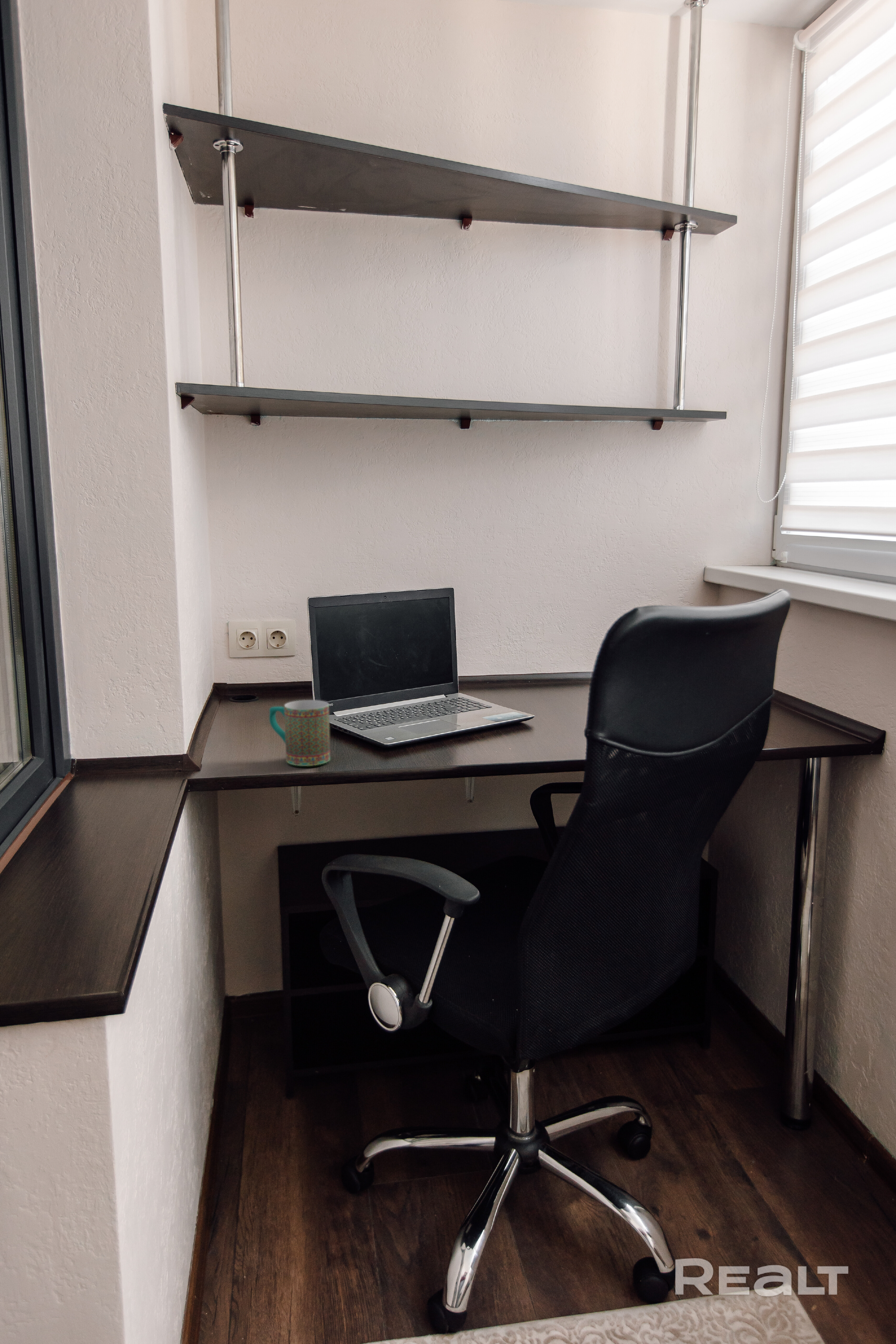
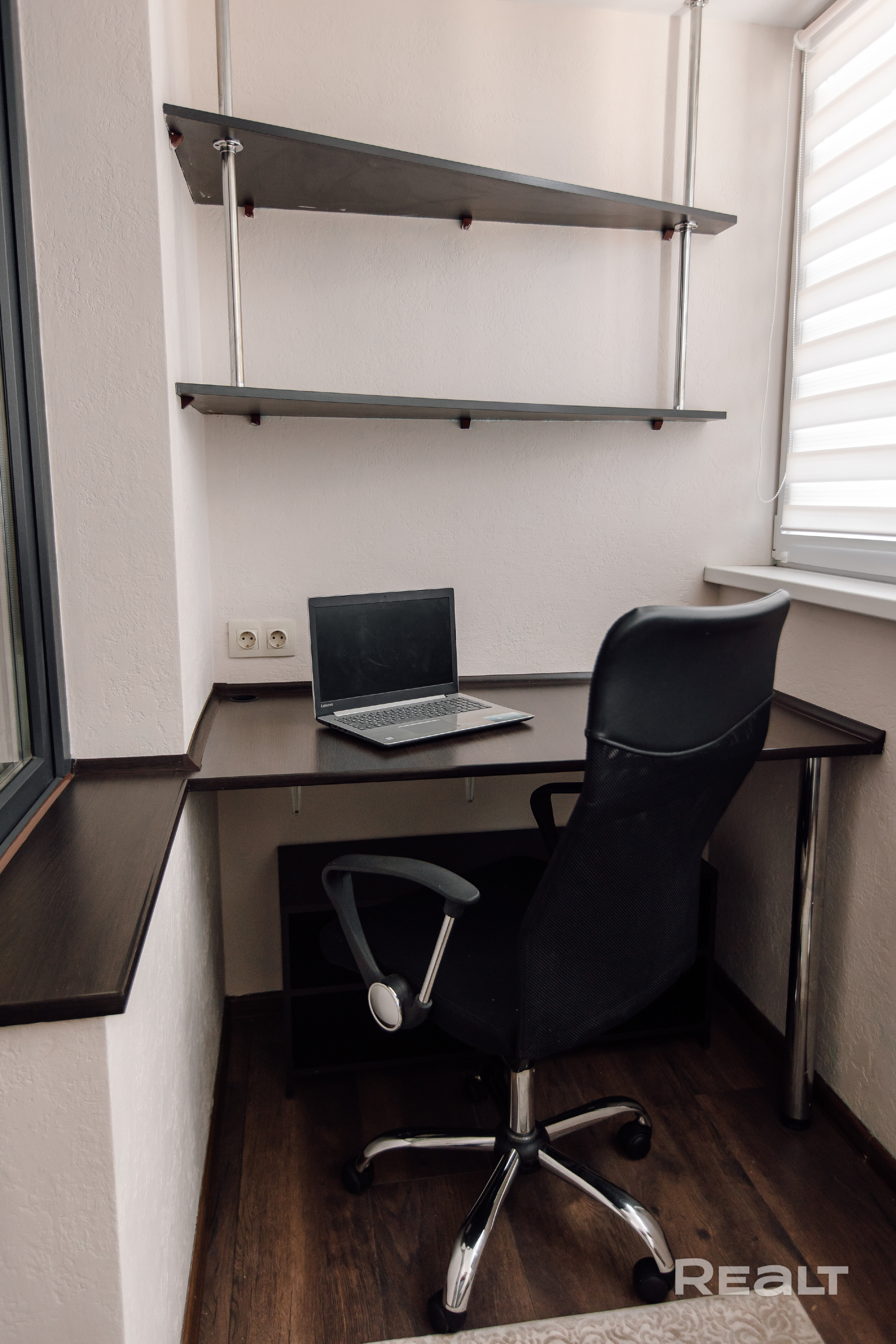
- mug (298, 731)
